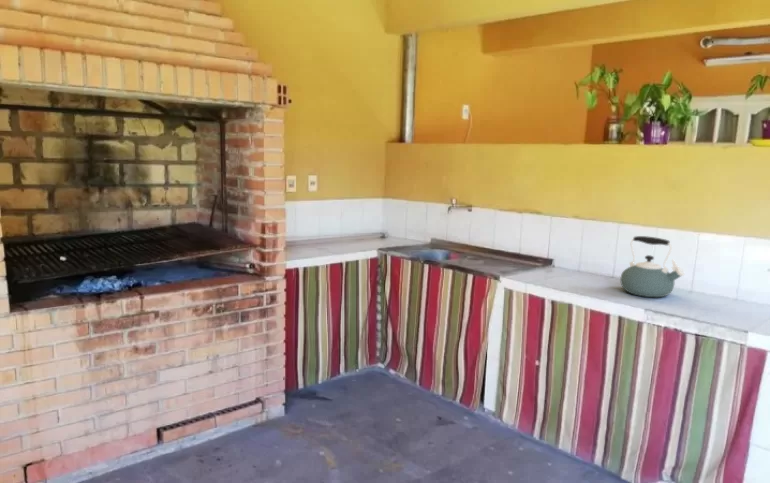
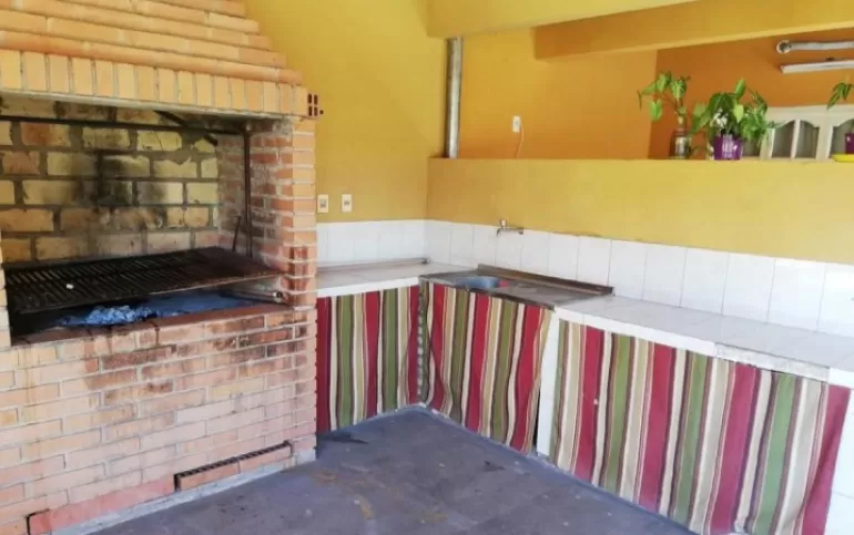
- kettle (653, 266)
